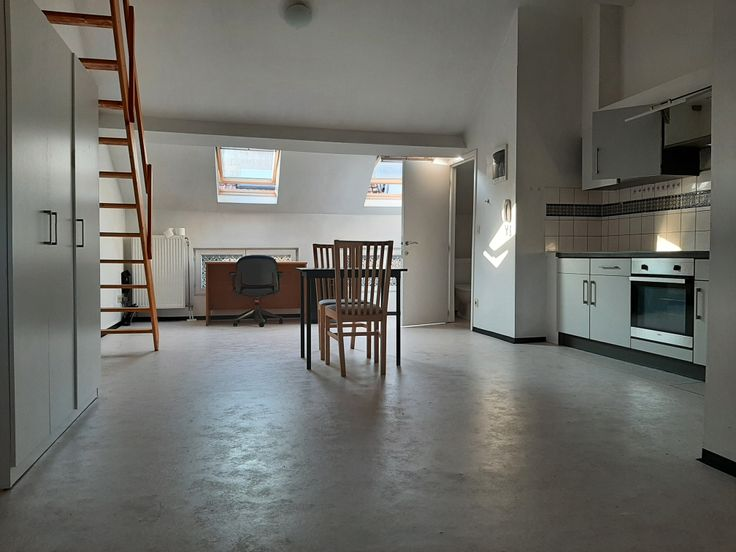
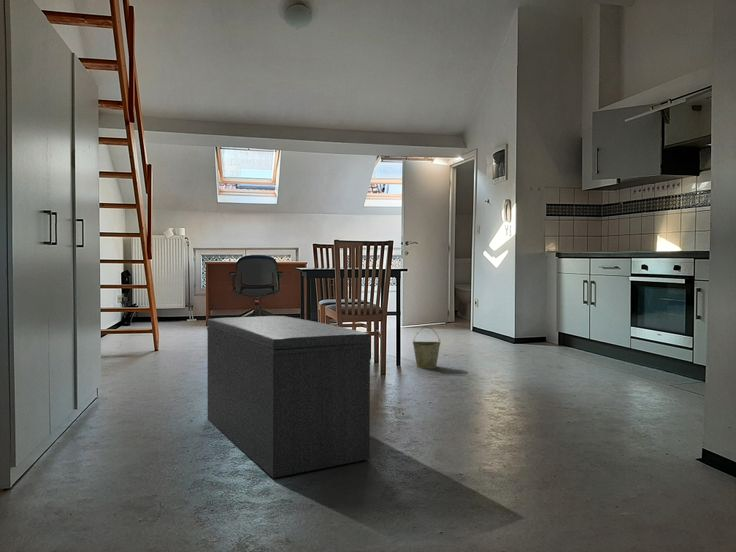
+ bench (279, 380)
+ bucket (426, 346)
